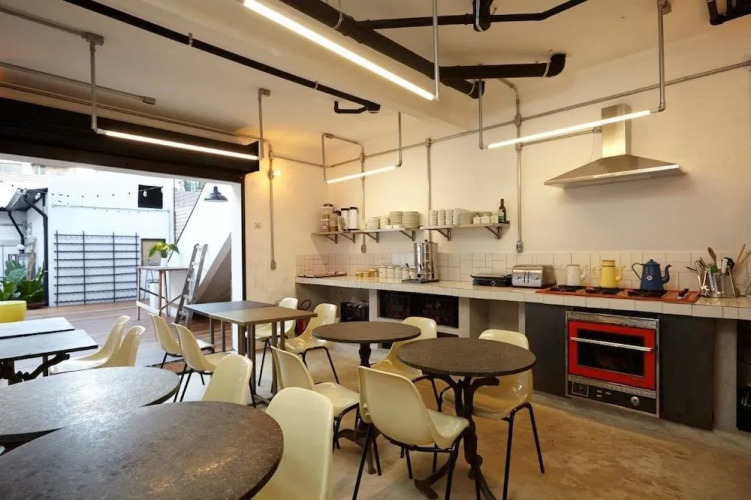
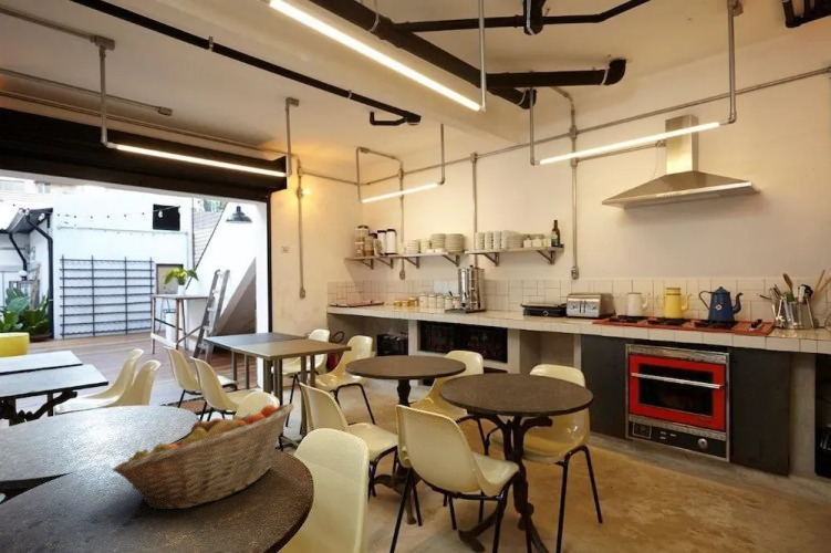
+ fruit basket (215, 447)
